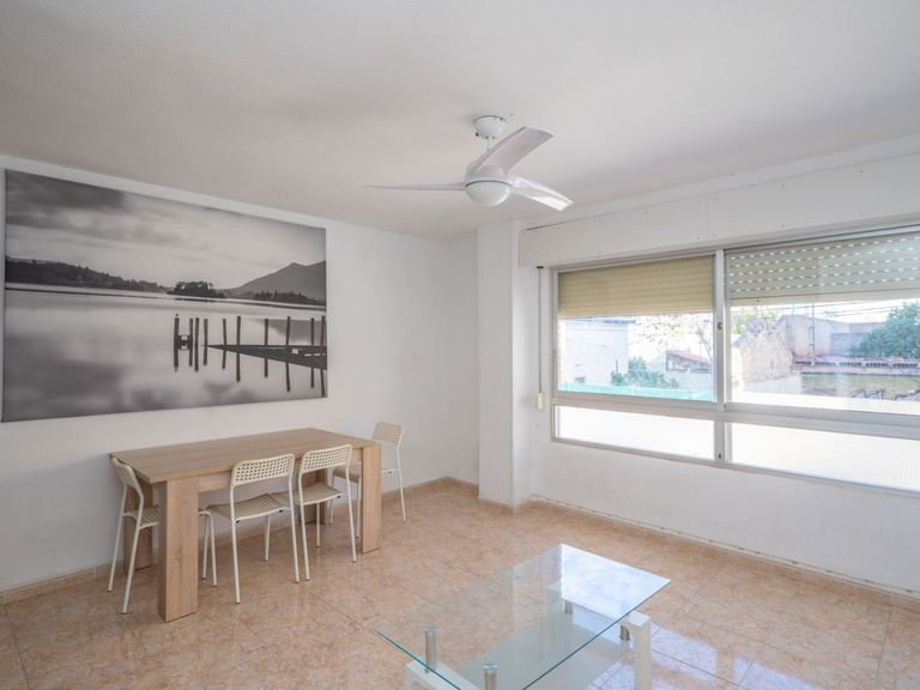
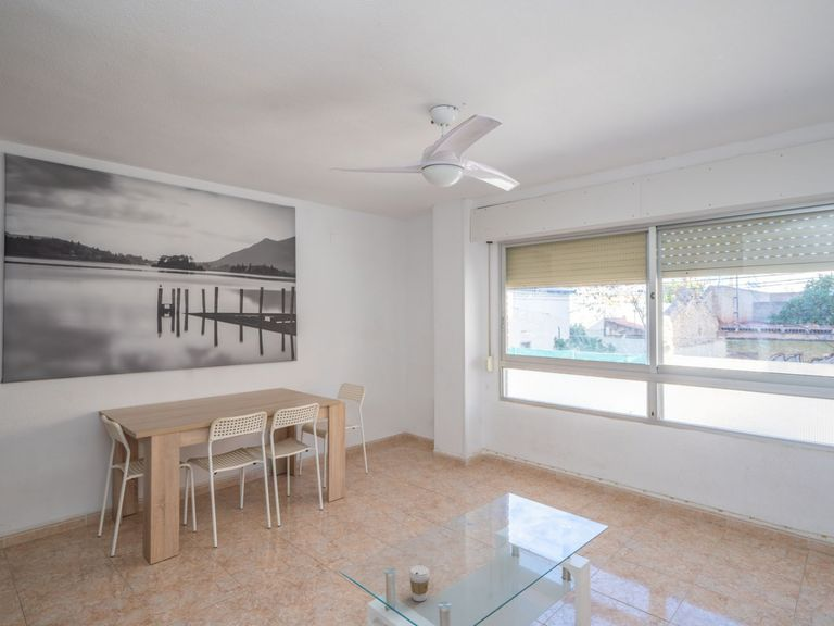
+ coffee cup (419, 583)
